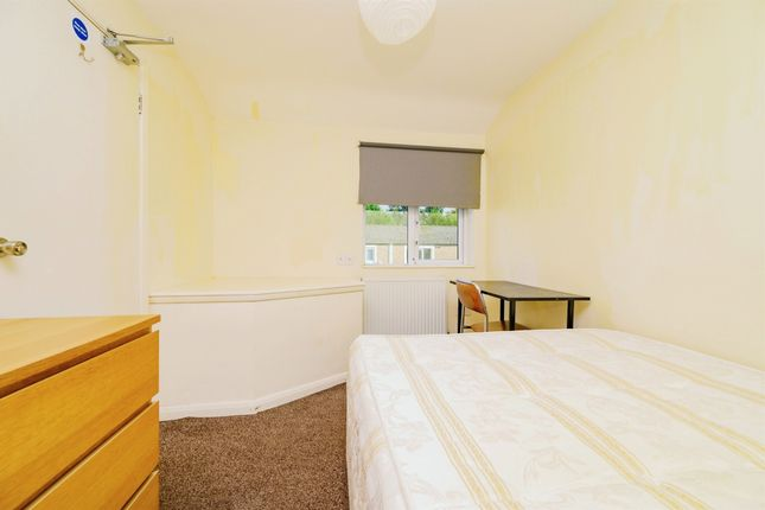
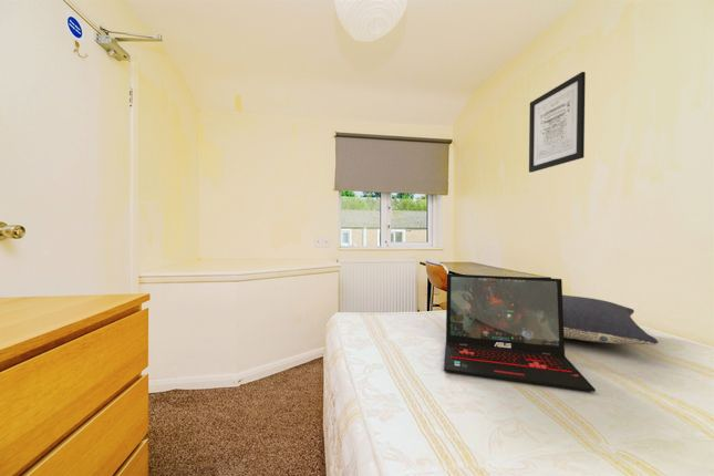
+ pillow (563, 314)
+ wall art (553, 127)
+ laptop (506, 322)
